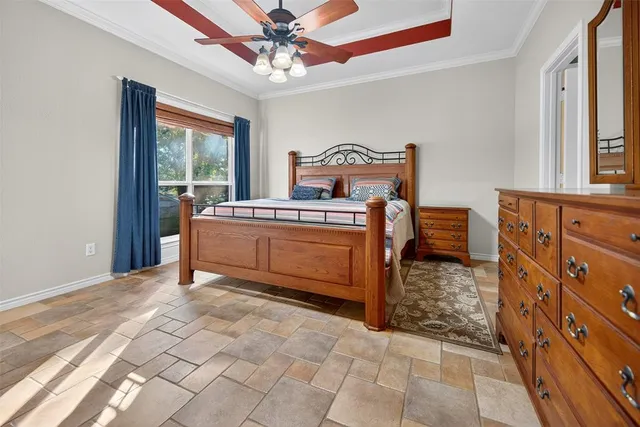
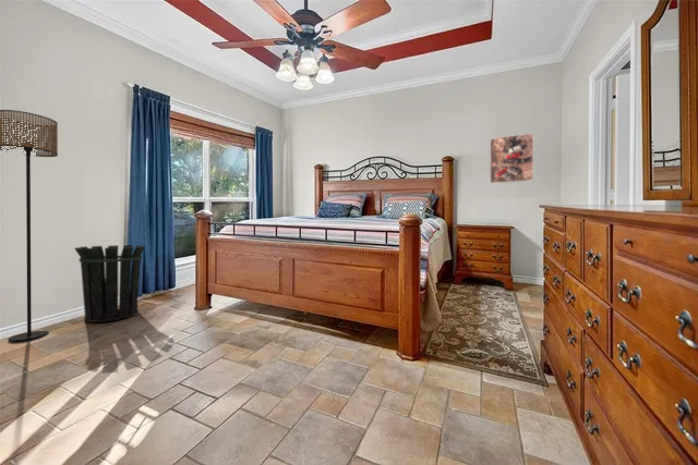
+ waste bin (111, 281)
+ floor lamp (28, 227)
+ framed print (510, 159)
